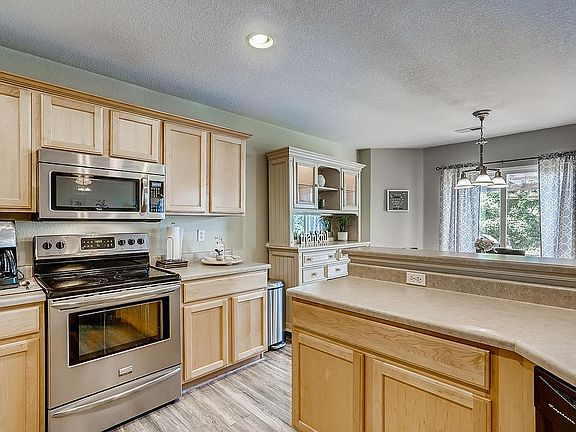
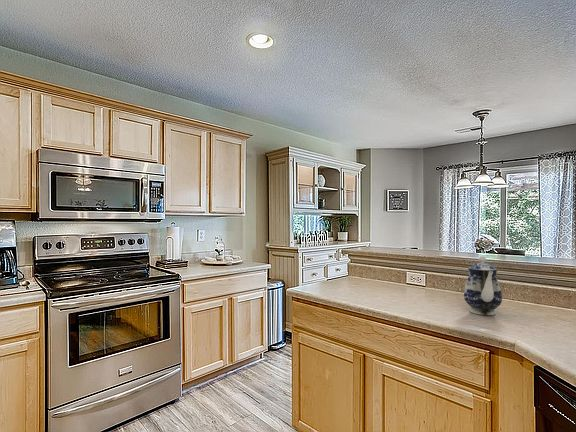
+ teapot (482, 284)
